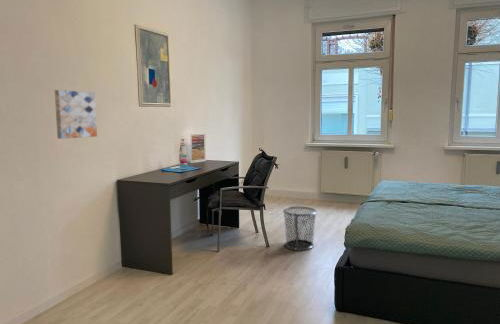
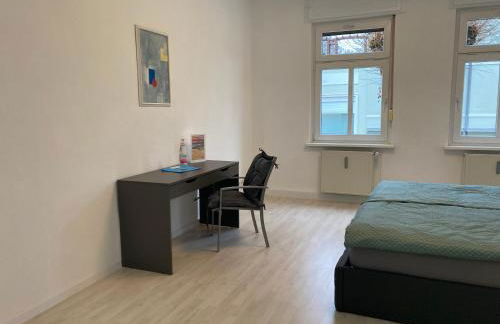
- wall art (76, 114)
- waste bin (299, 228)
